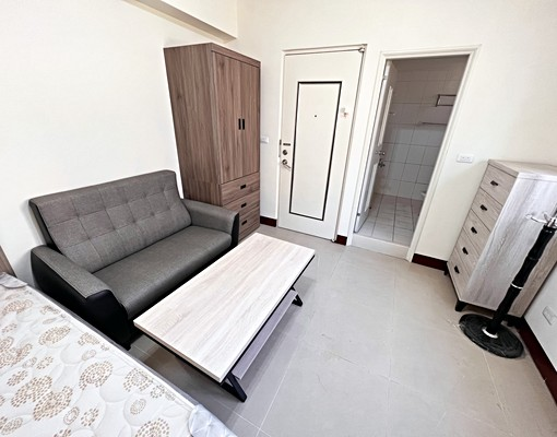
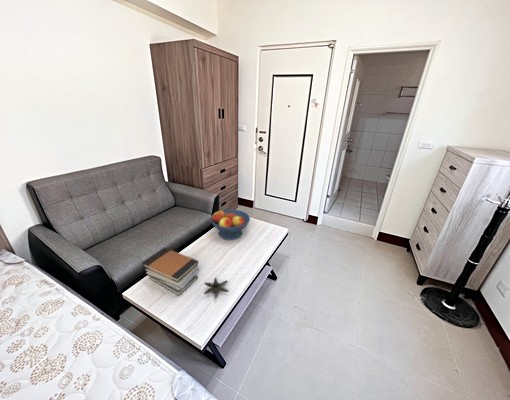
+ candle holder (216, 287)
+ book stack (172, 270)
+ fruit bowl (230, 222)
